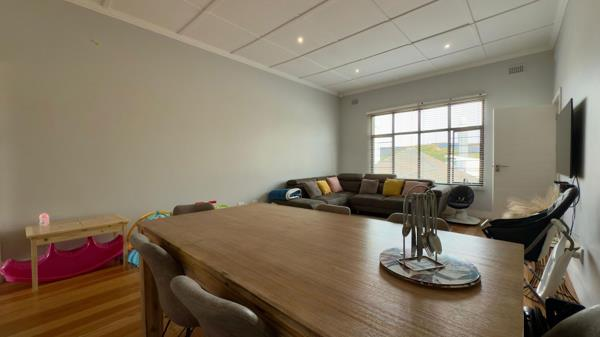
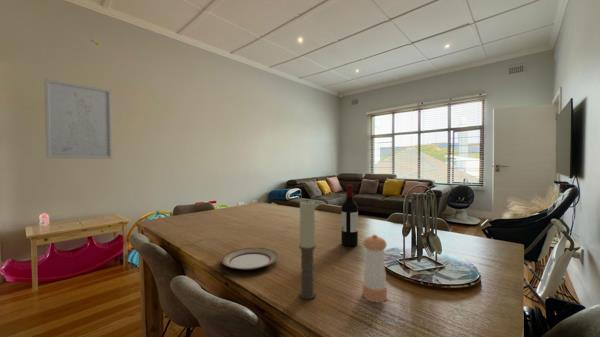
+ plate (250, 259)
+ candle (307, 247)
+ wall art (81, 121)
+ wine bottle (349, 214)
+ pepper shaker (374, 265)
